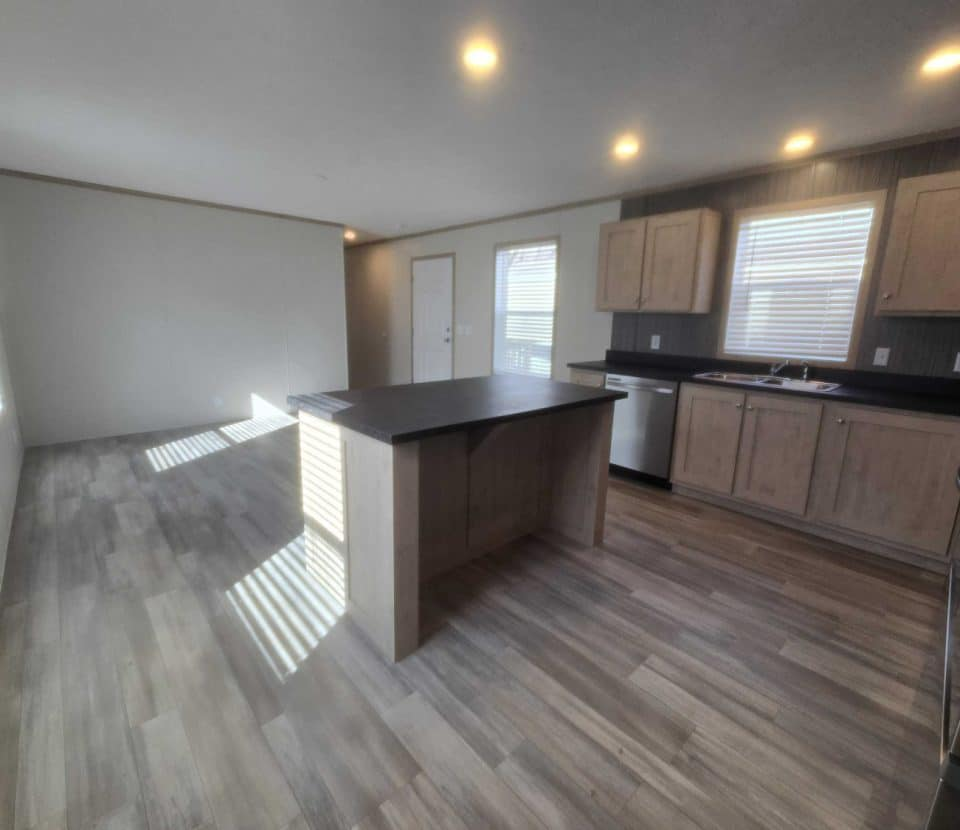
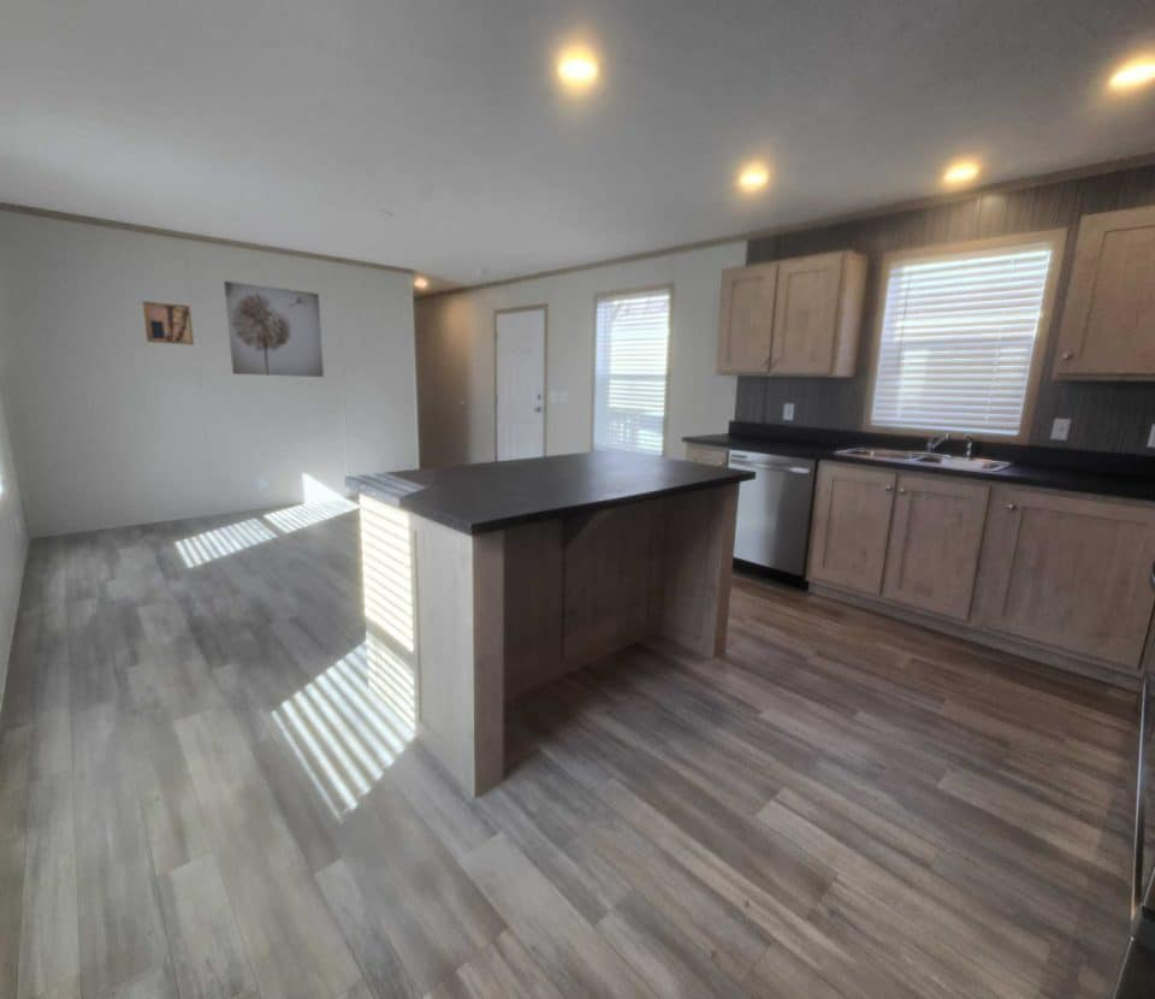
+ wall art (168, 324)
+ wall art (277, 332)
